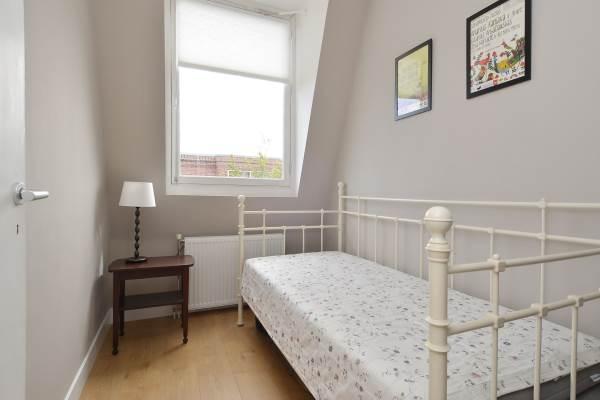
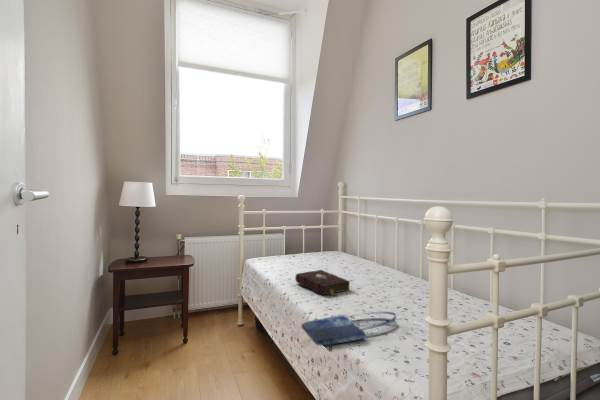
+ shopping bag (353, 324)
+ book (323, 282)
